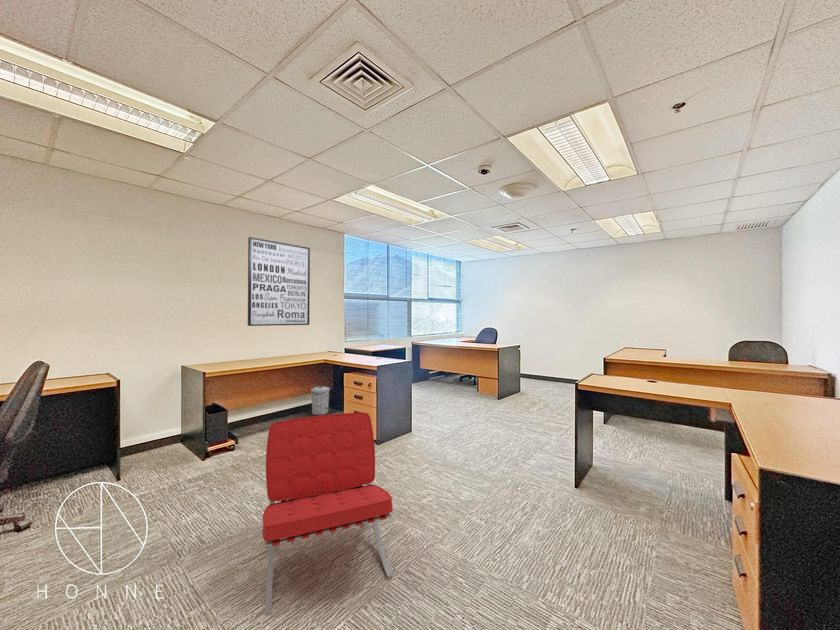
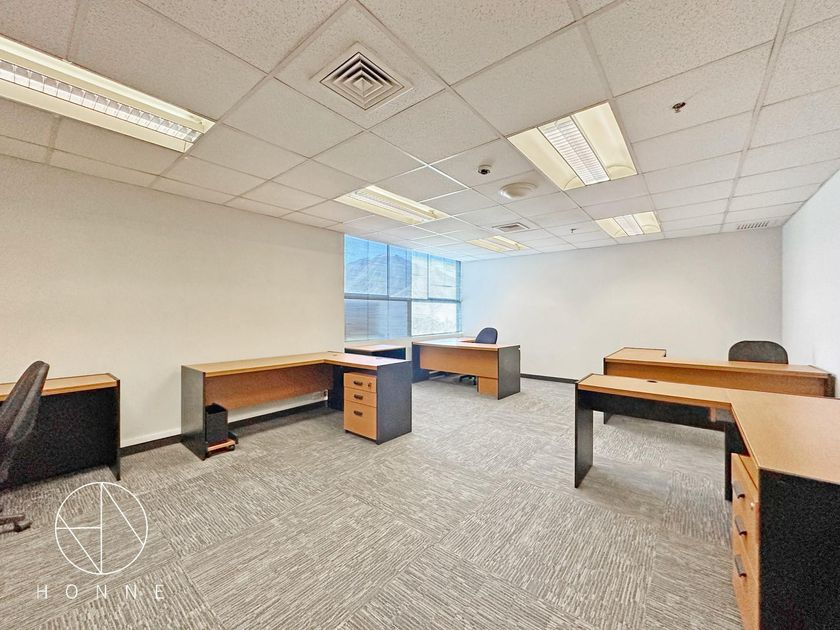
- wall art (280, 284)
- lounge chair (325, 488)
- trash can (320, 399)
